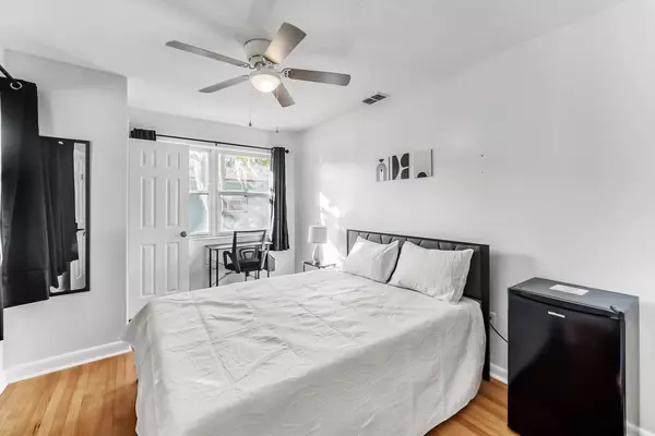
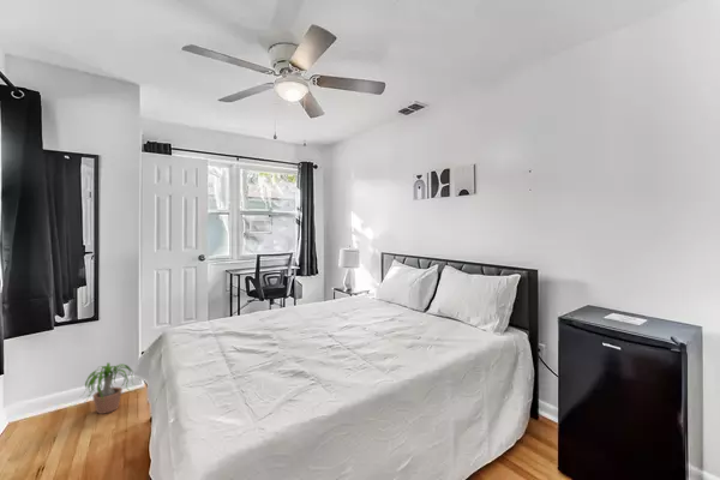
+ potted plant (110, 384)
